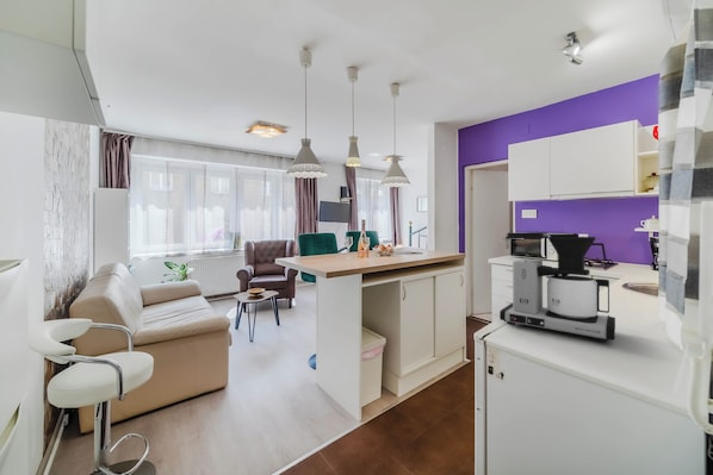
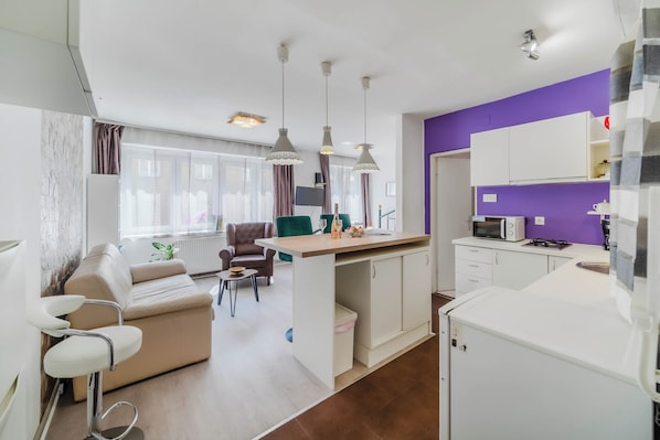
- coffee maker (554, 280)
